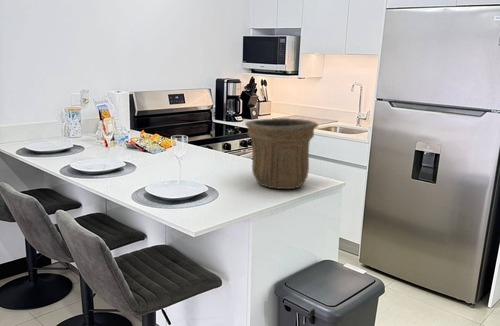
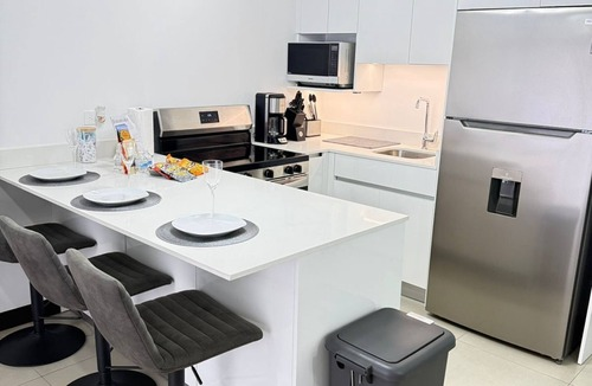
- flower pot (280, 152)
